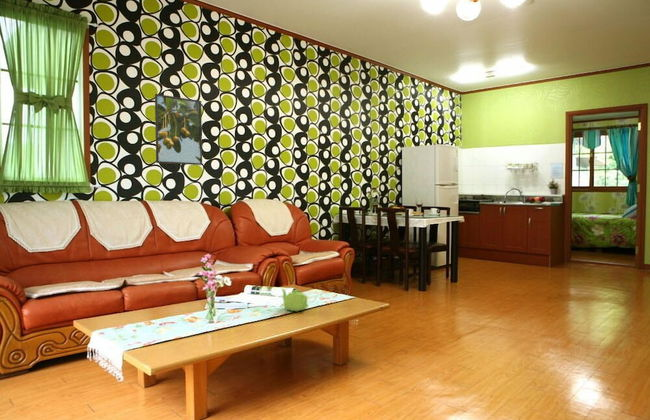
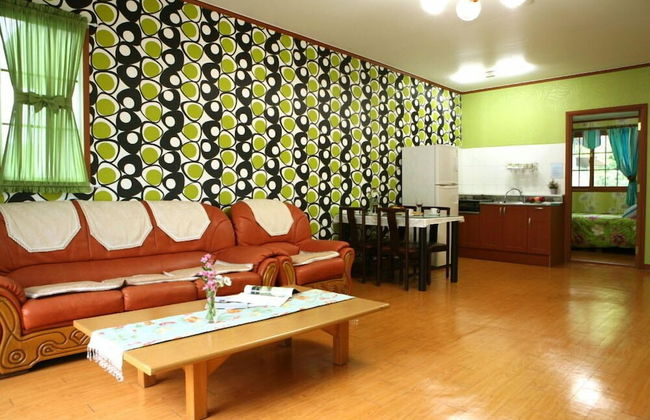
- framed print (179, 130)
- teapot (294, 299)
